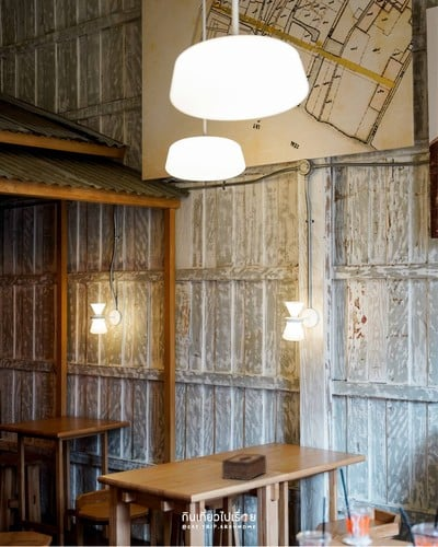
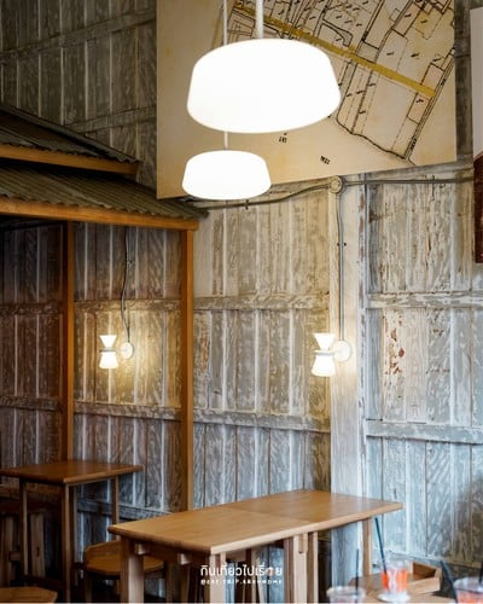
- tissue box (244, 466)
